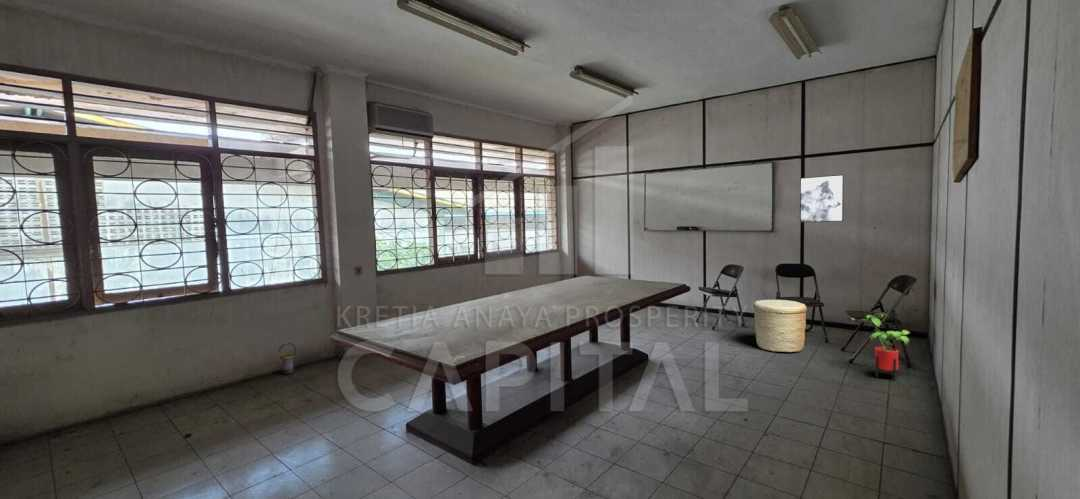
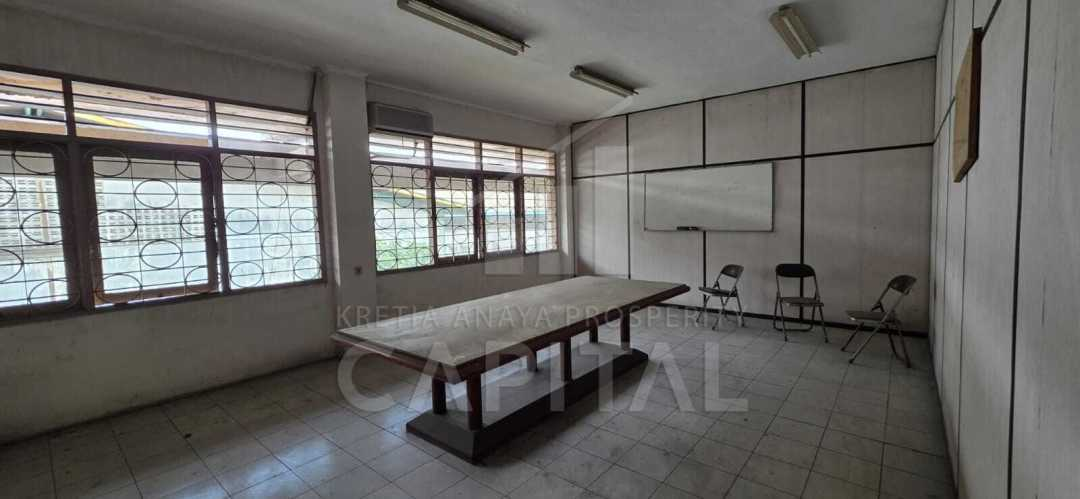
- basket (779, 325)
- wall art (821, 199)
- lantern (287, 358)
- house plant (886, 345)
